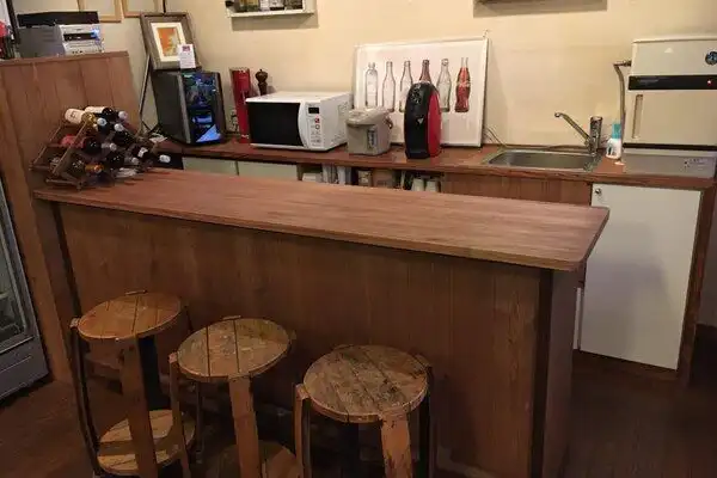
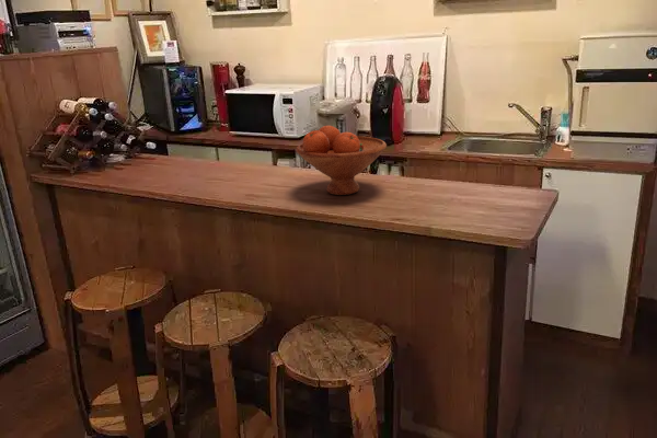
+ fruit bowl (342, 159)
